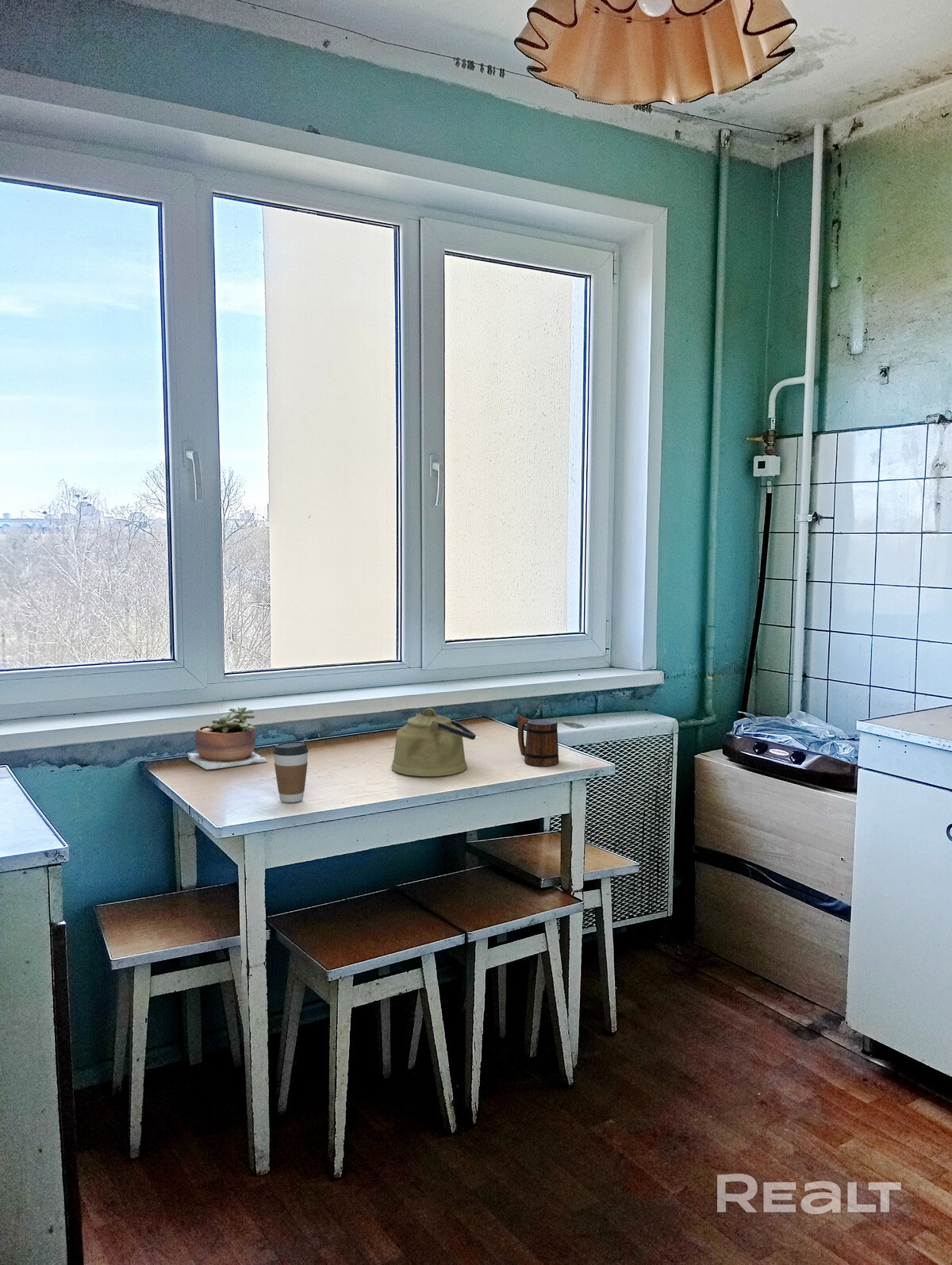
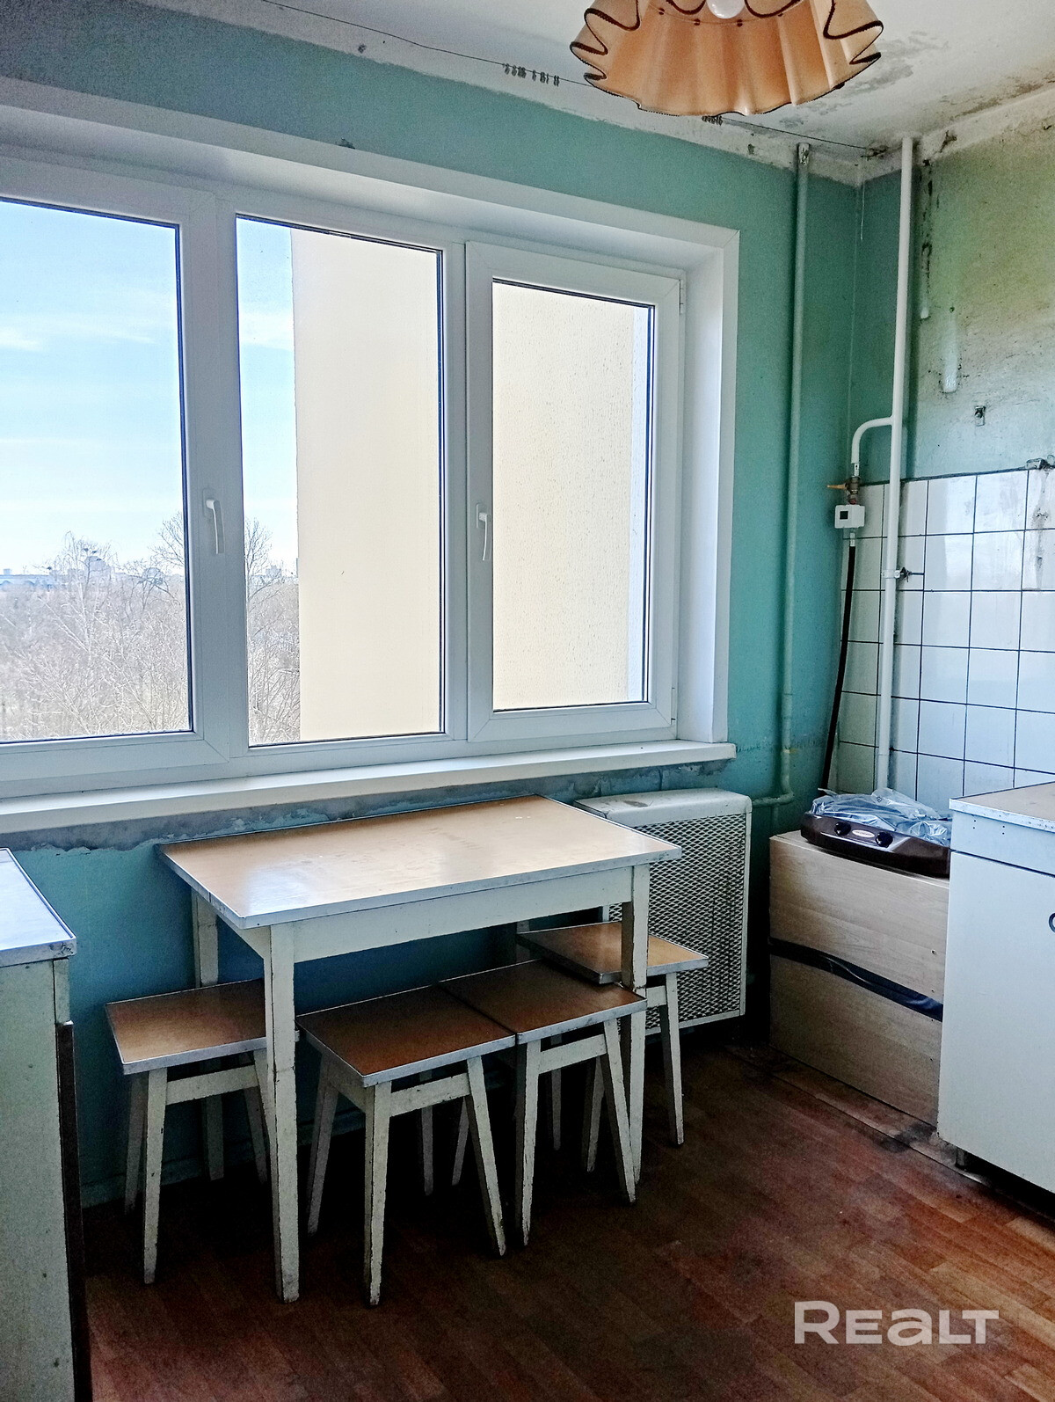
- mug (536, 739)
- succulent plant (225, 733)
- kettle (428, 736)
- coffee cup (290, 771)
